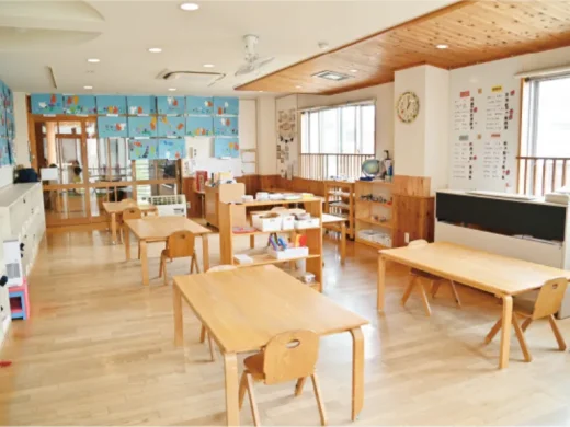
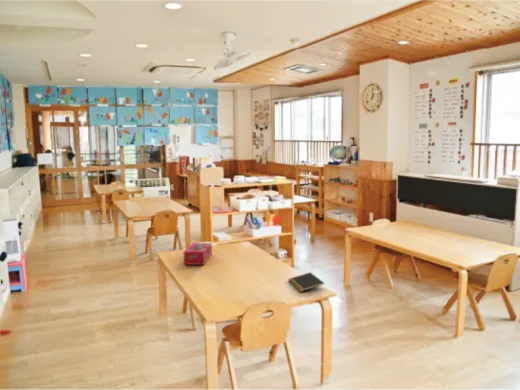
+ notepad (305, 281)
+ tissue box (198, 253)
